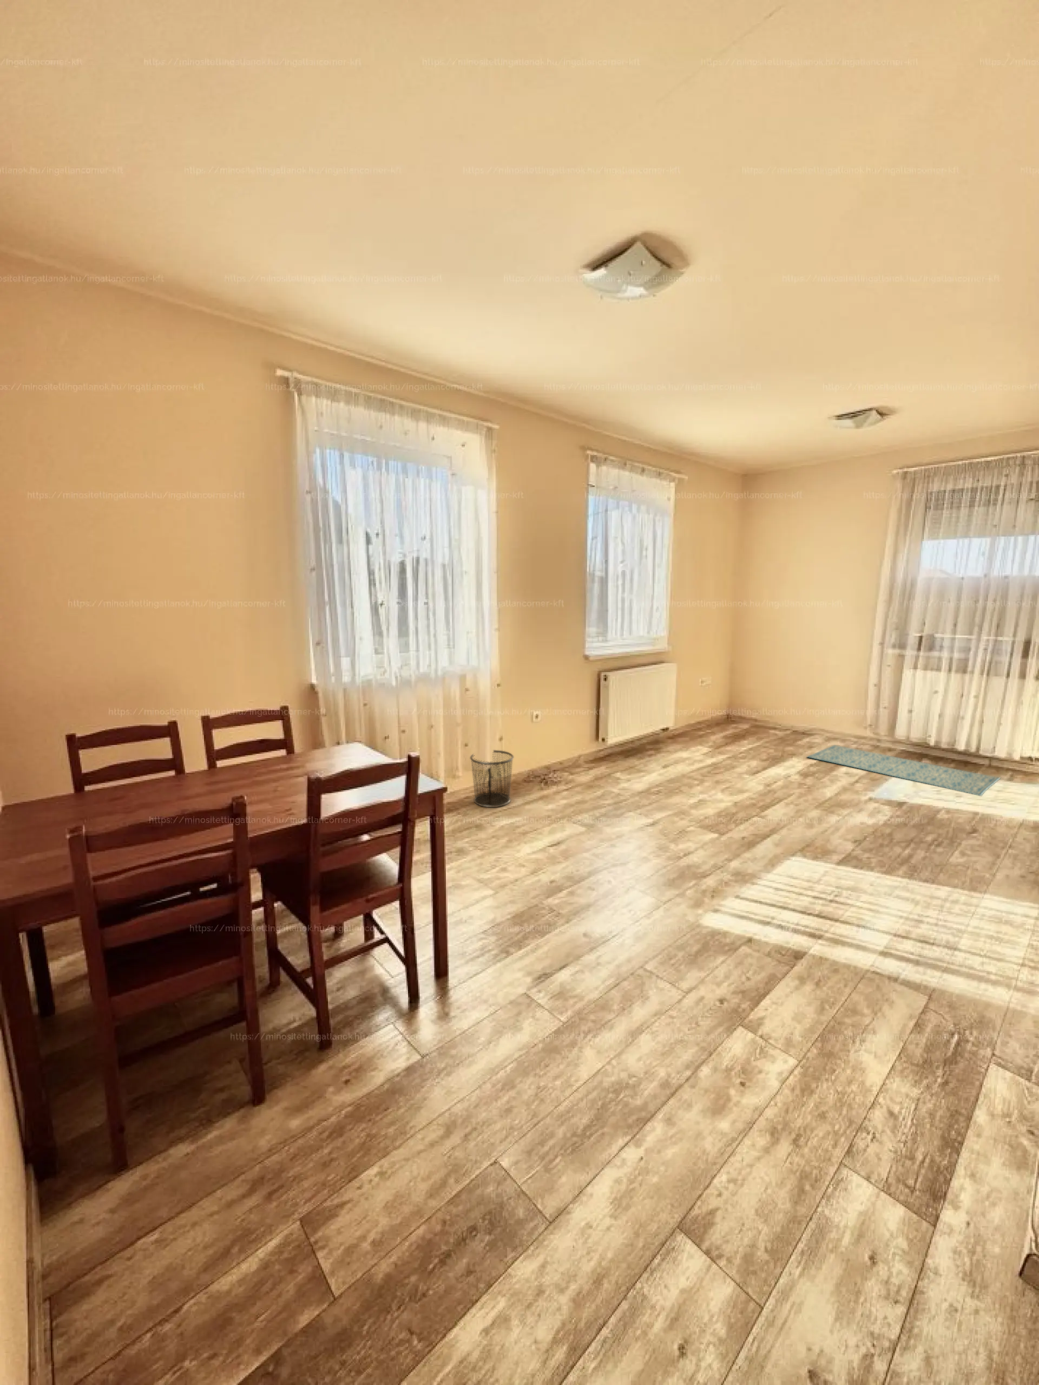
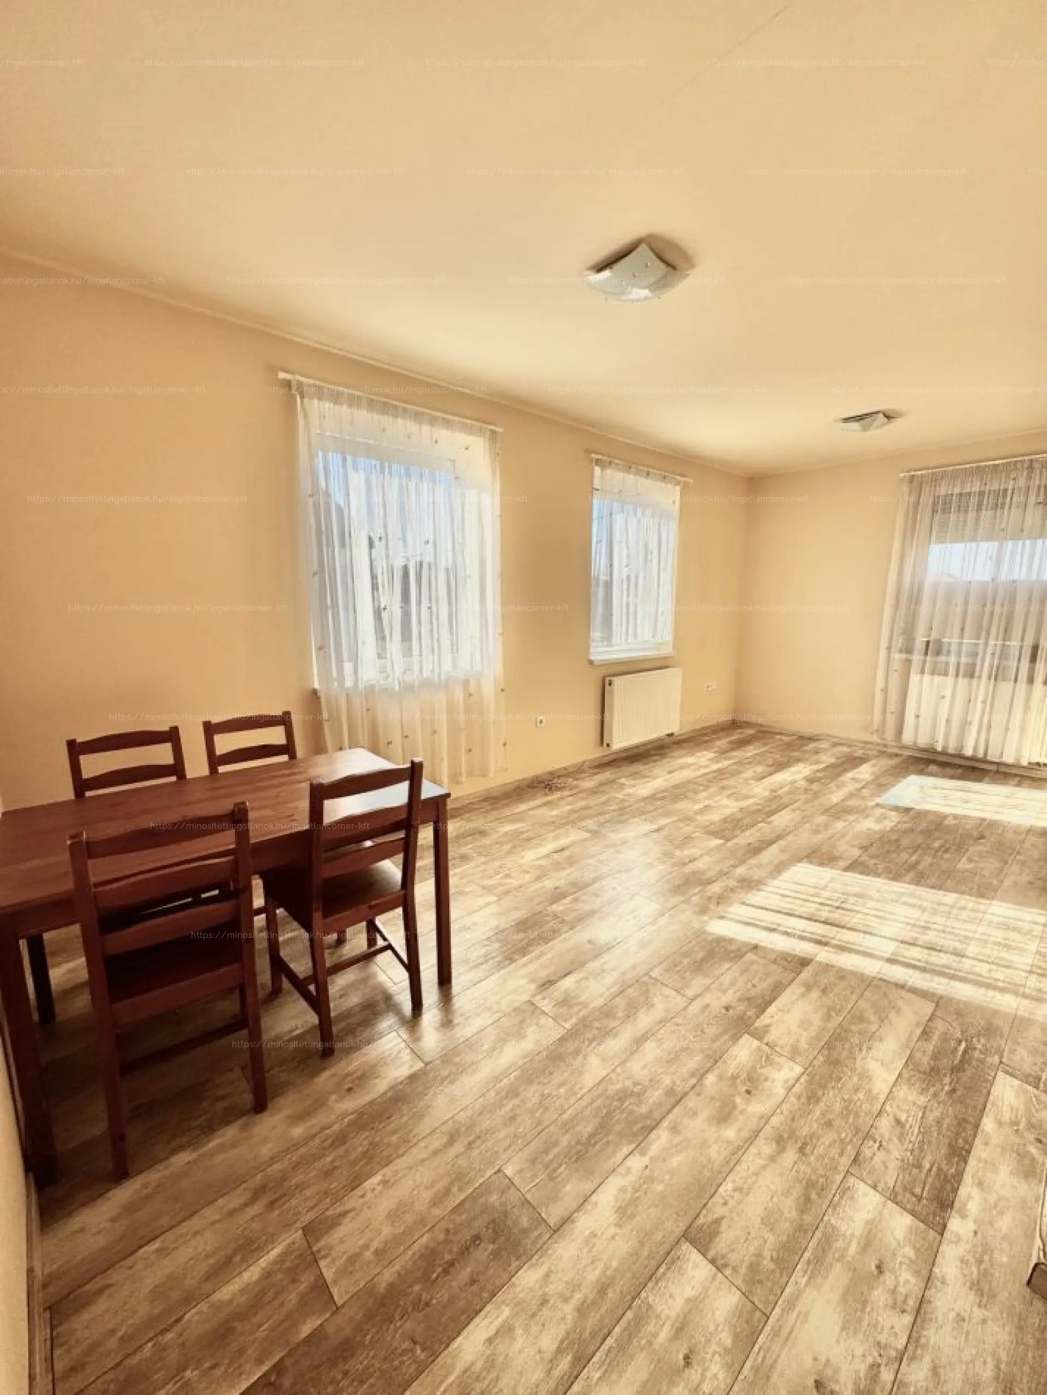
- waste bin (492, 778)
- rug (897, 766)
